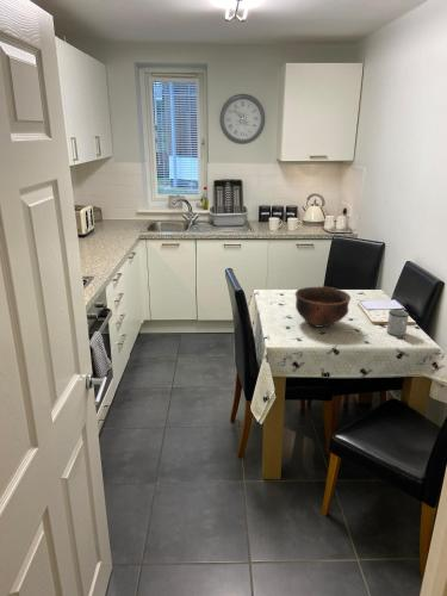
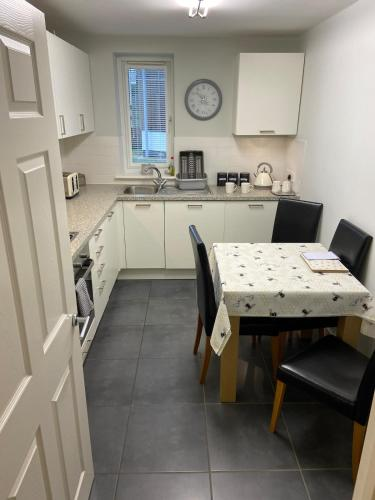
- bowl (321, 309)
- mug (398, 324)
